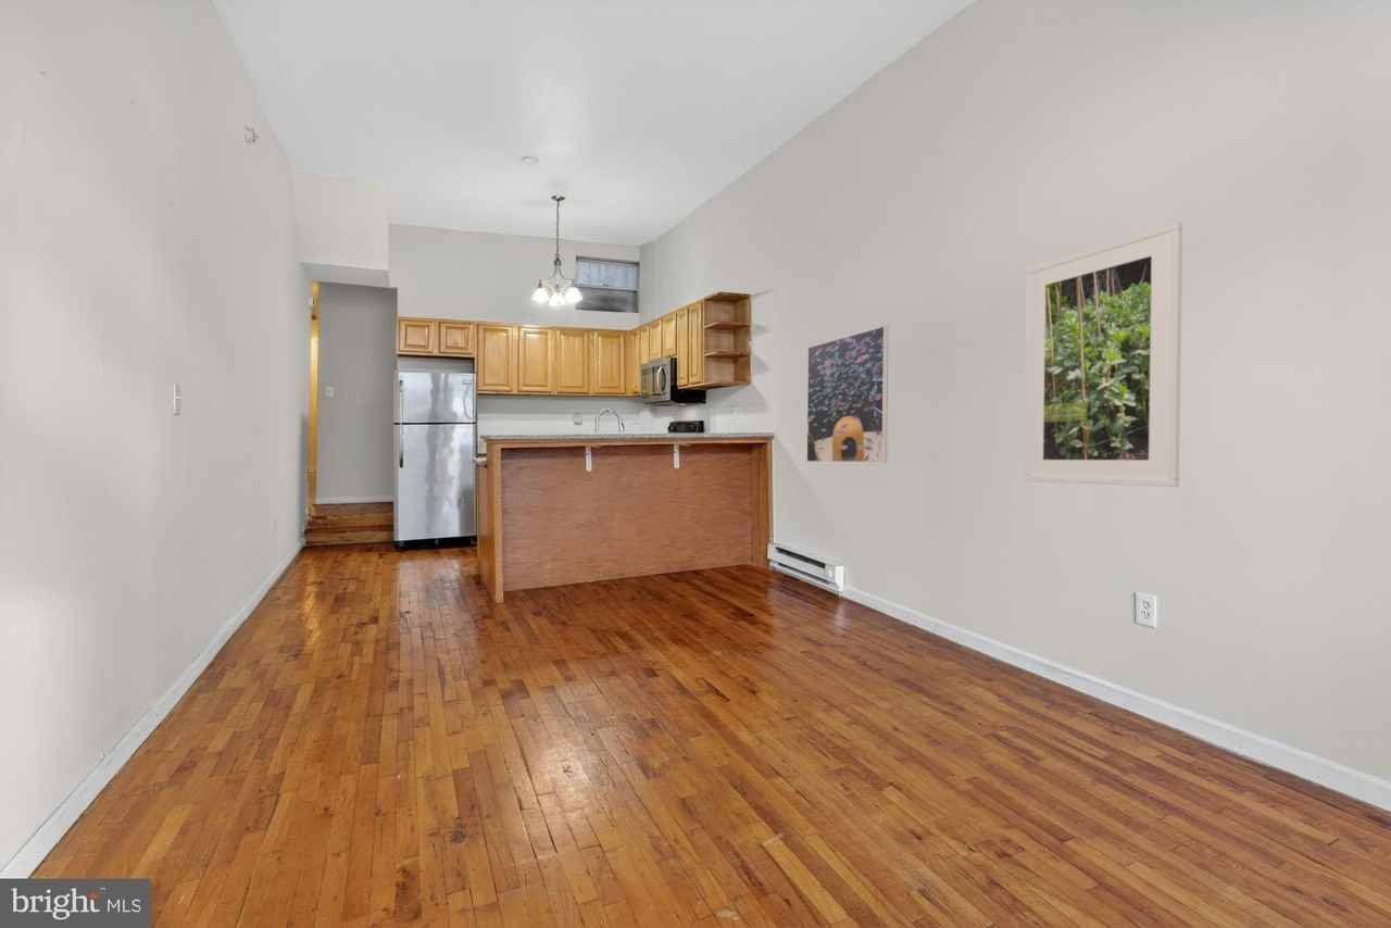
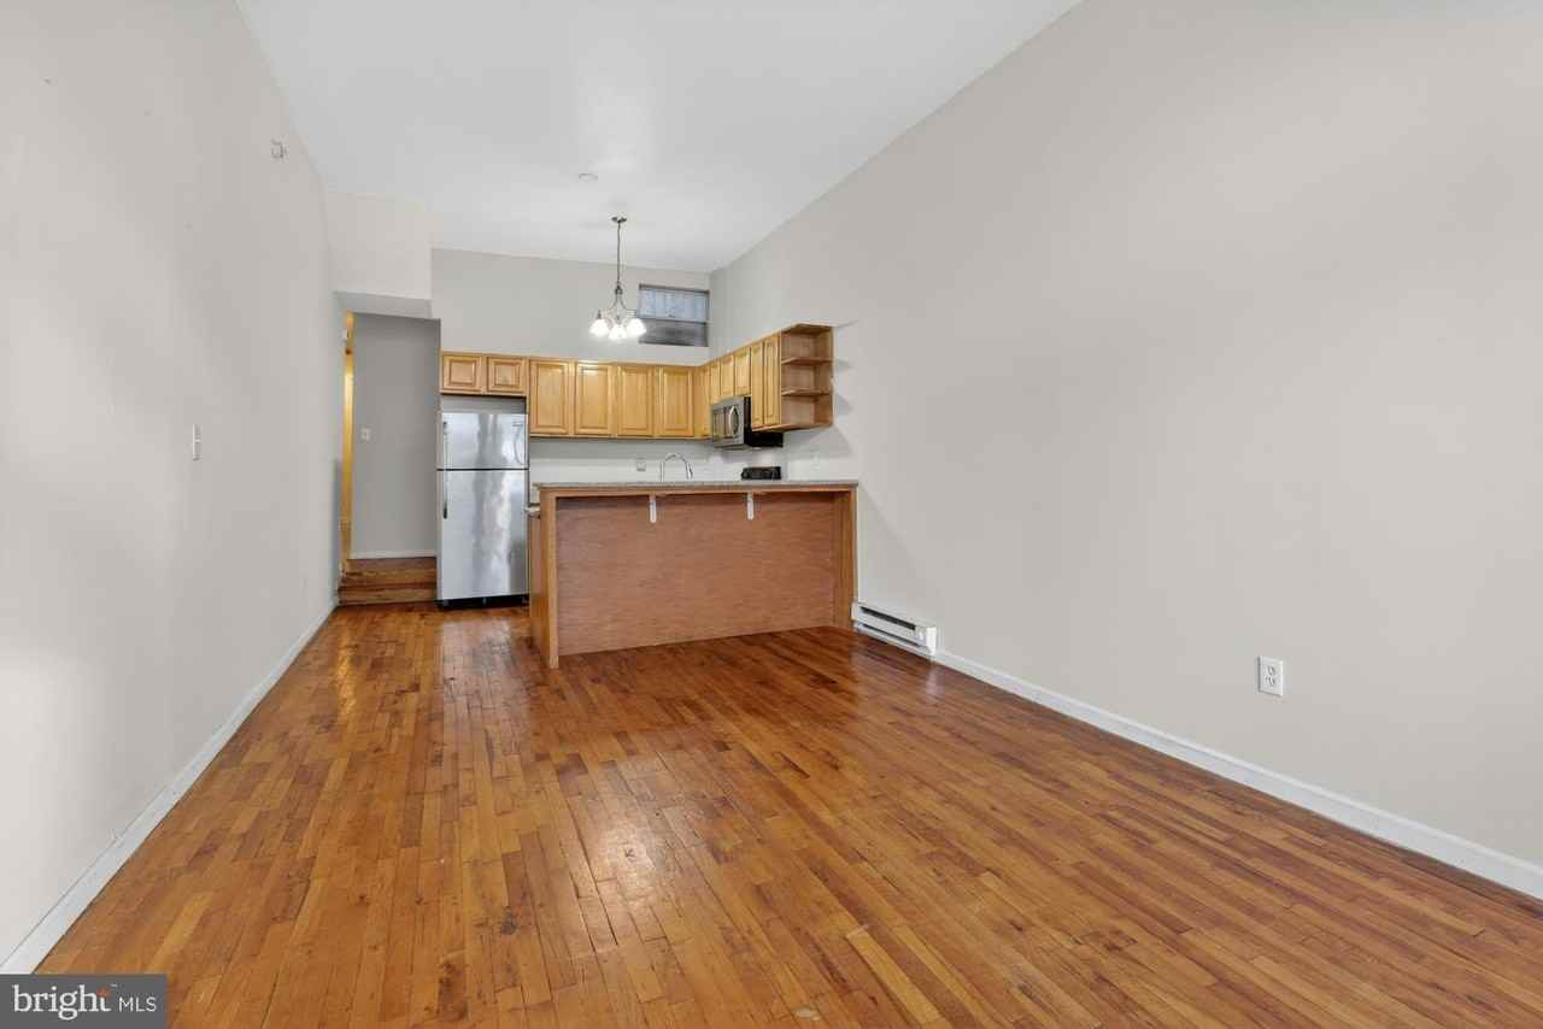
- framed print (843, 400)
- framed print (1093, 365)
